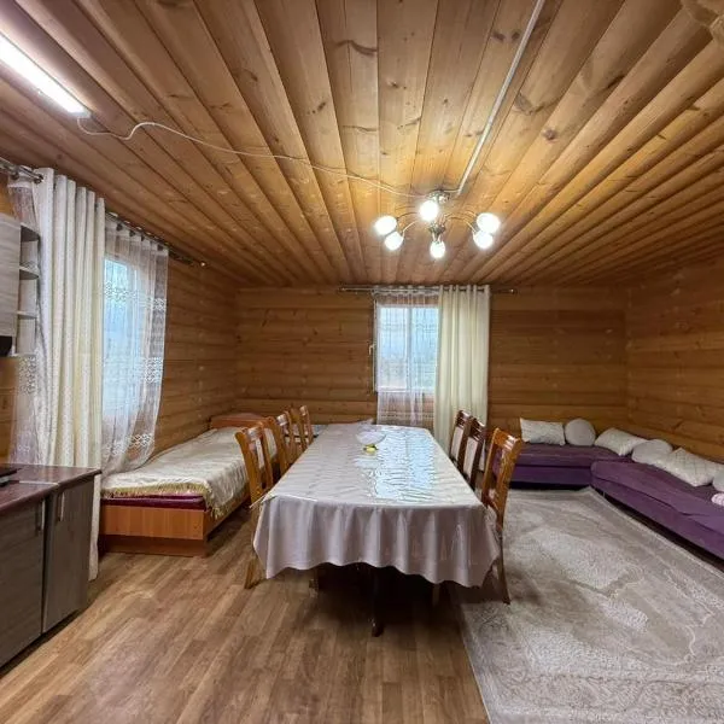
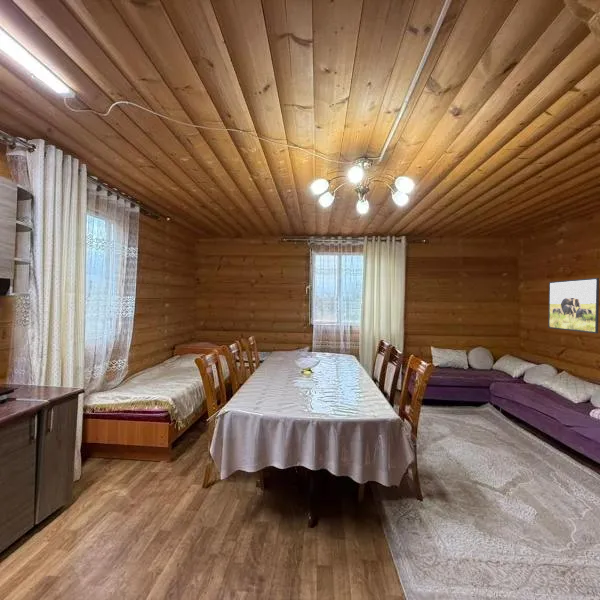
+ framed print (571, 305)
